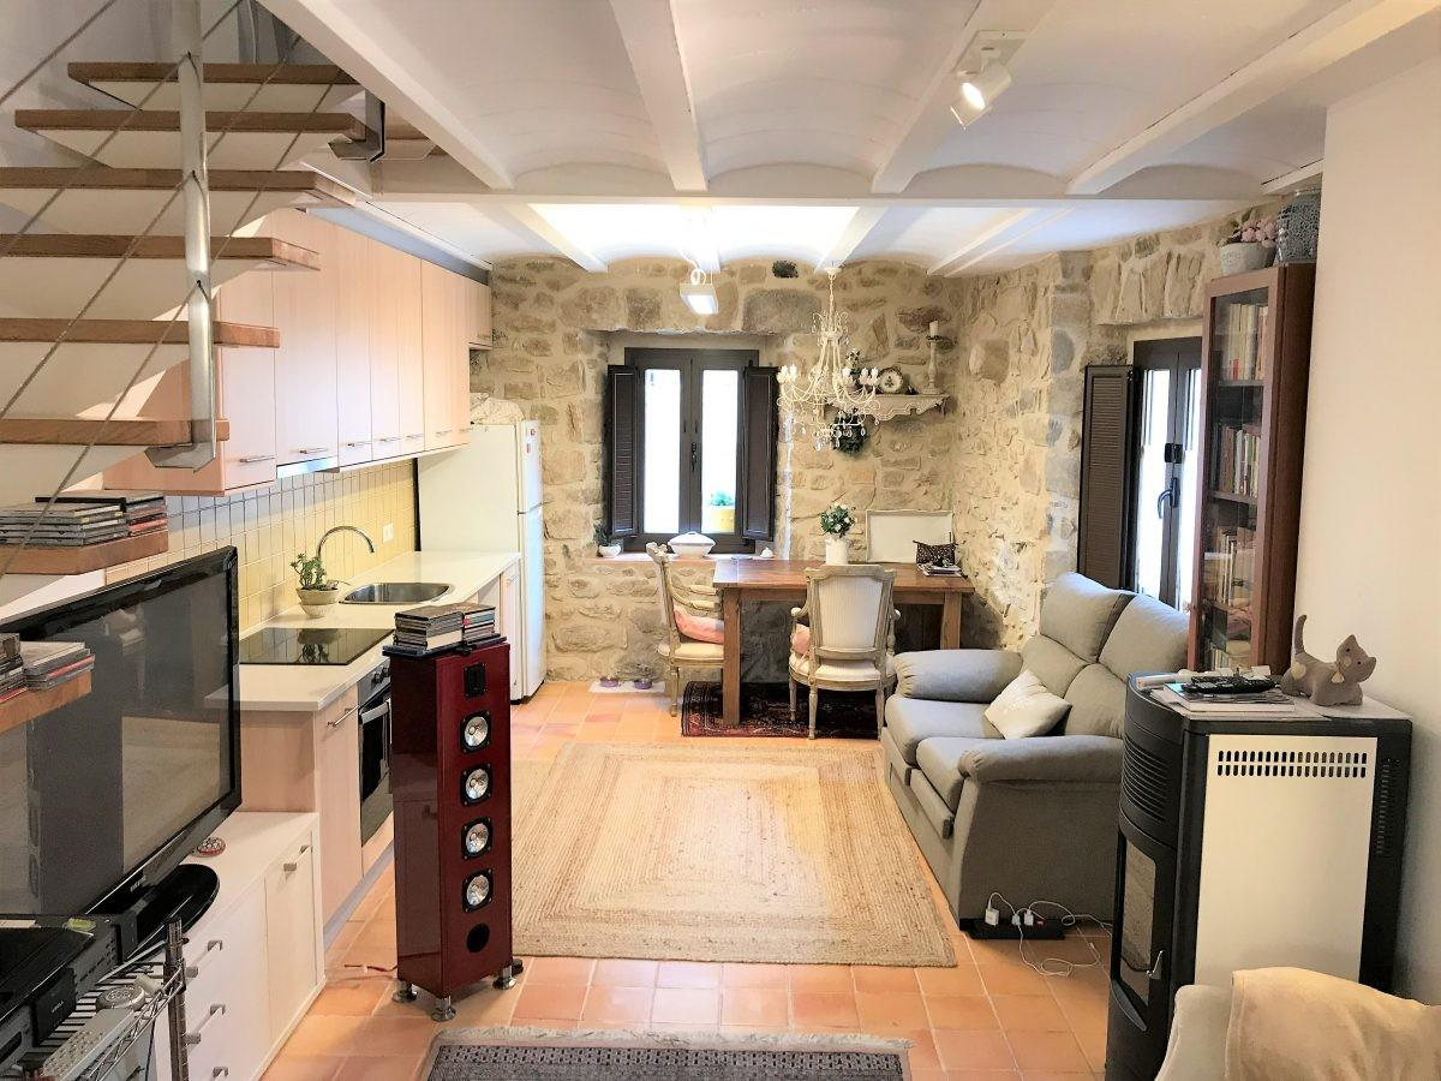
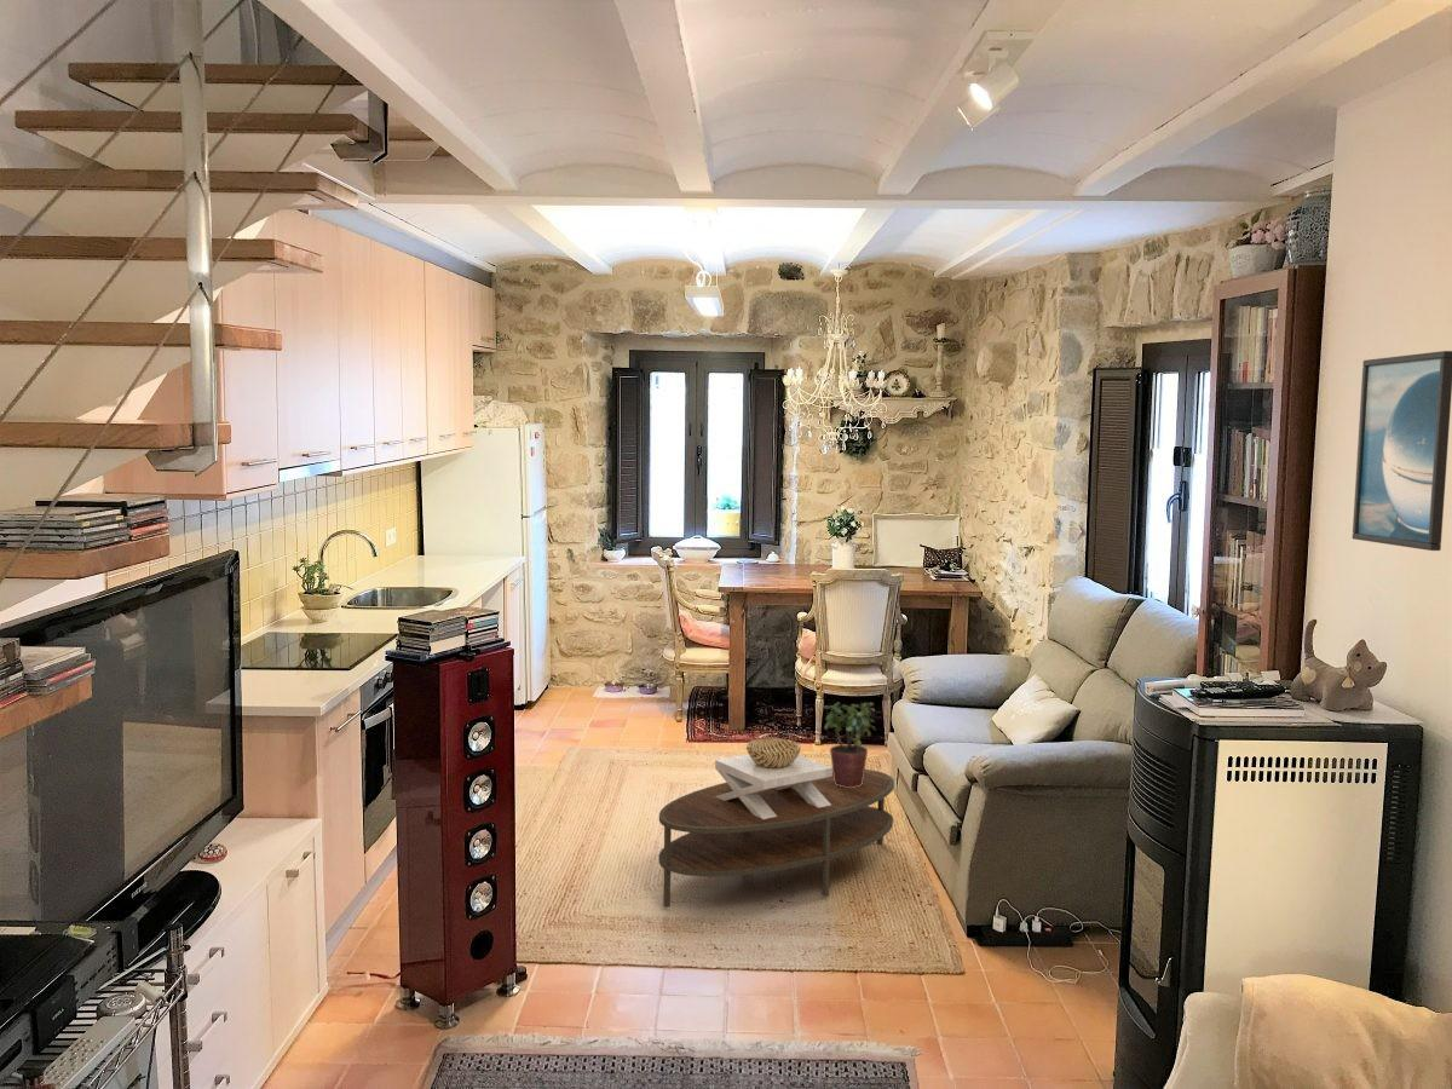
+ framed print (1399, 450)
+ coffee table (782, 835)
+ decorative bowl (772, 772)
+ potted plant (847, 741)
